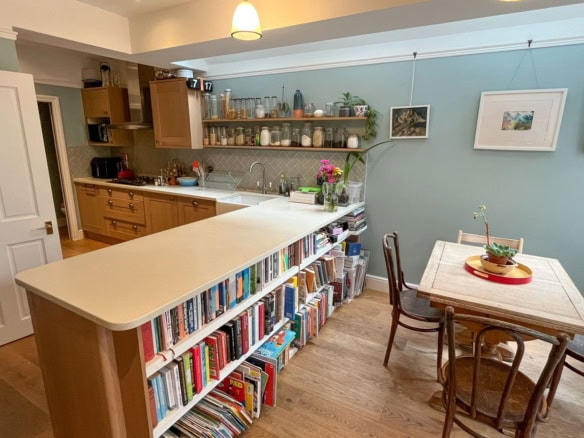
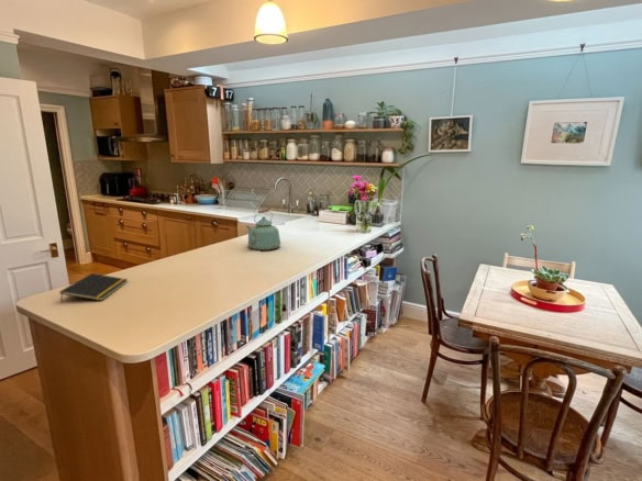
+ kettle (262, 228)
+ notepad (96, 286)
